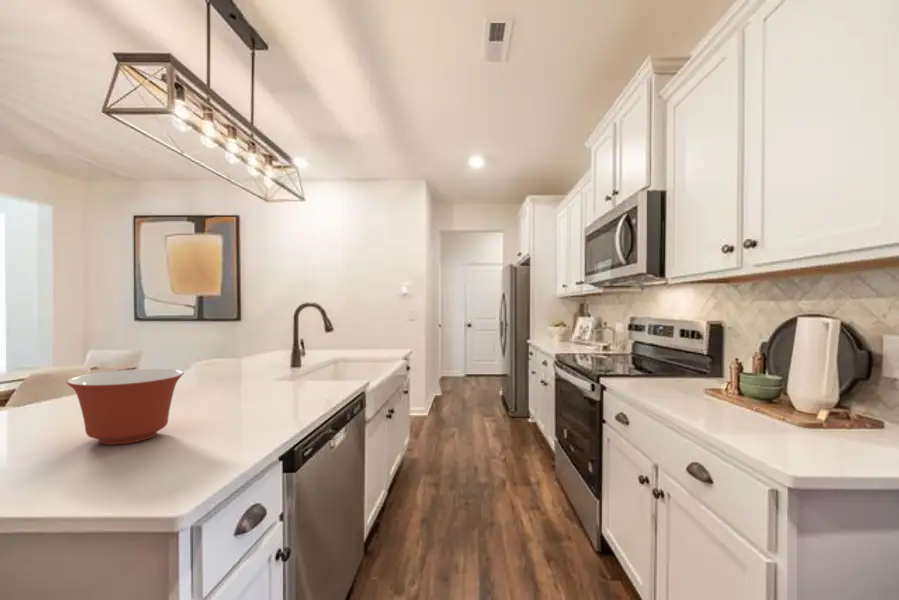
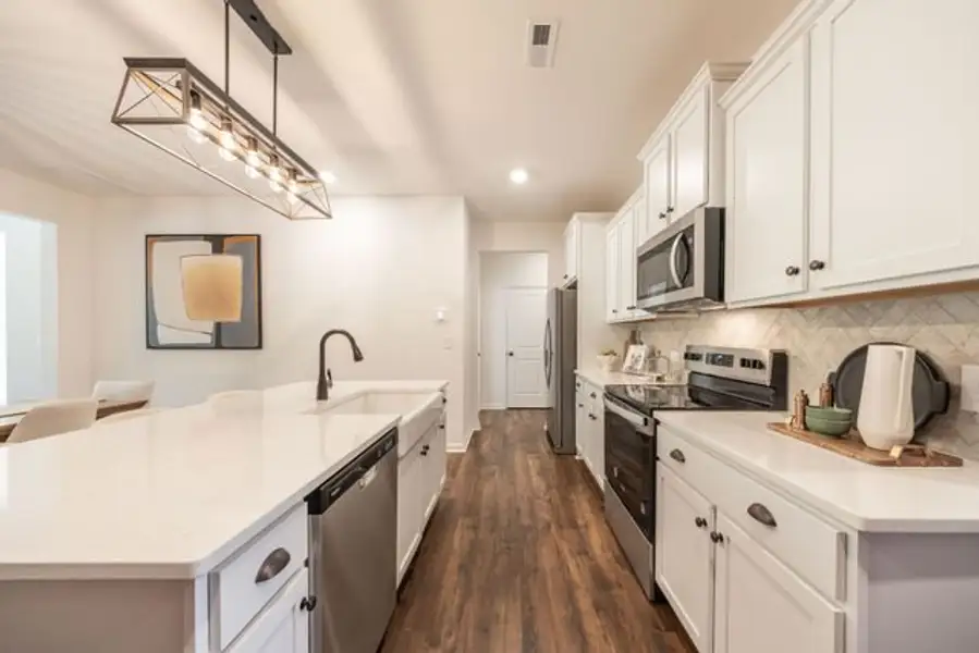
- mixing bowl (128, 406)
